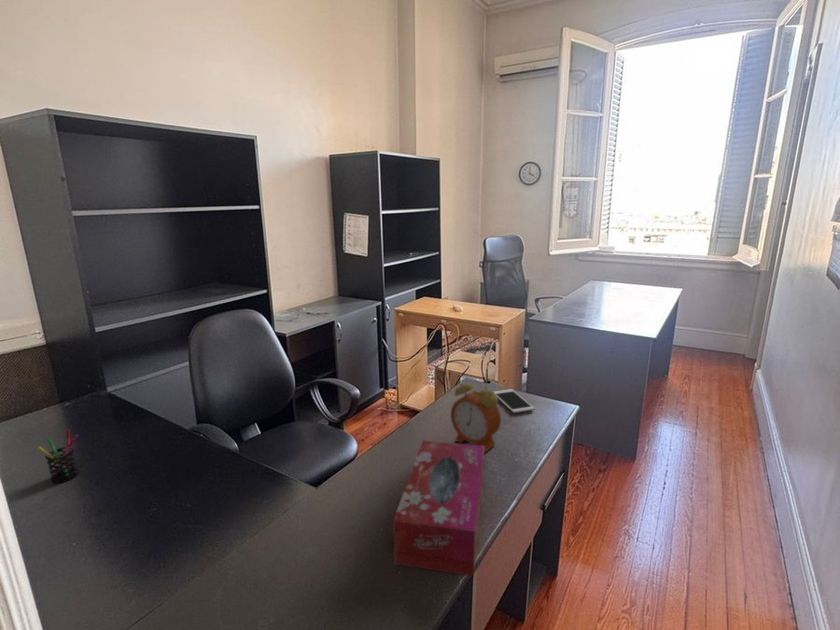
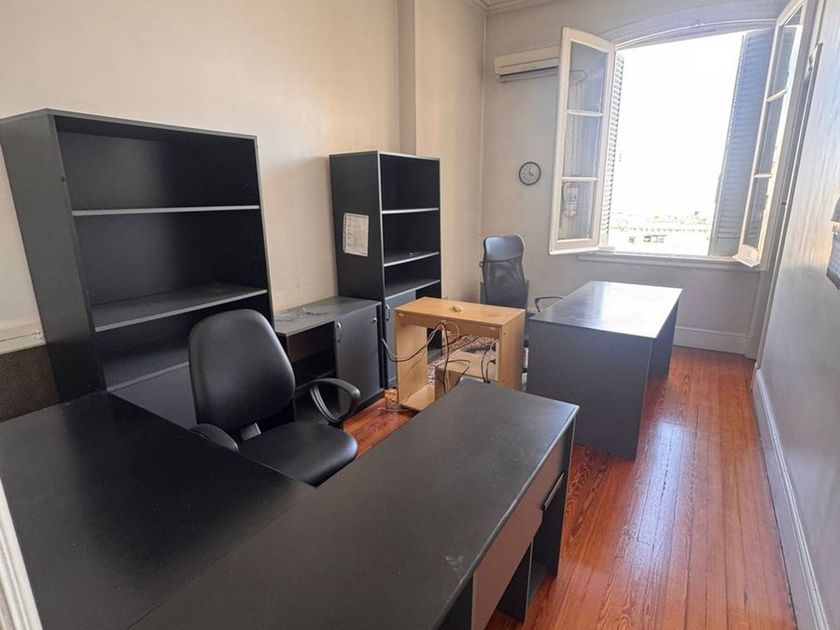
- pen holder (60, 455)
- tissue box (444, 498)
- cell phone (512, 400)
- alarm clock (475, 411)
